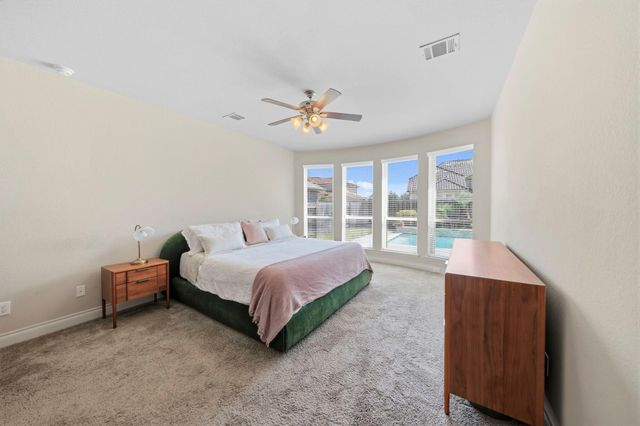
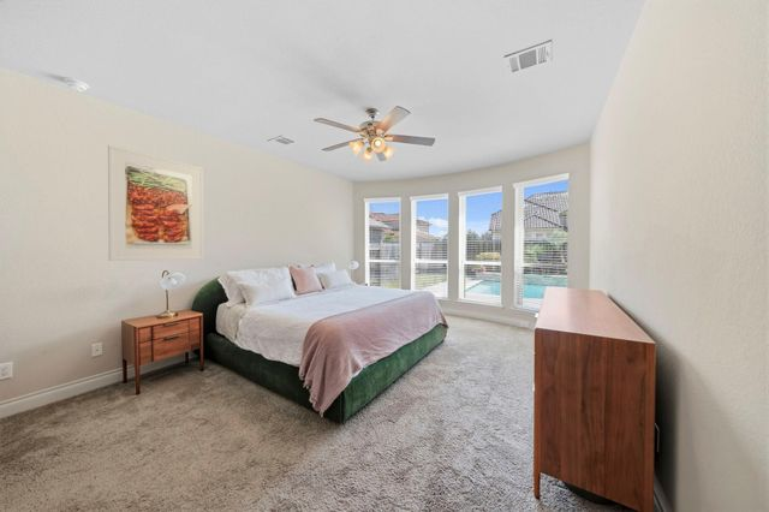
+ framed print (161, 209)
